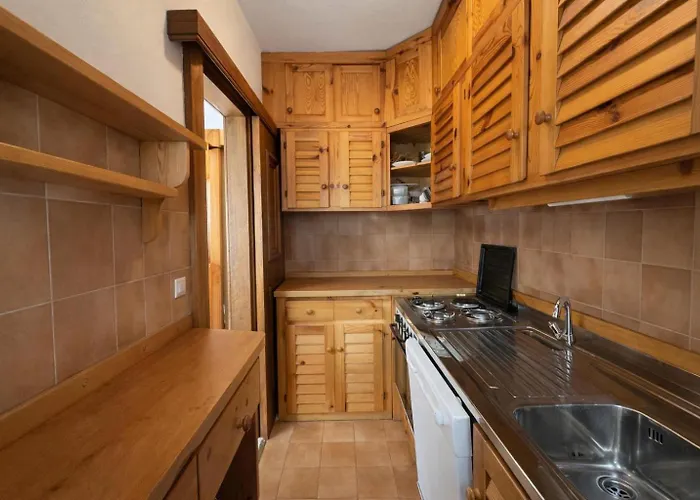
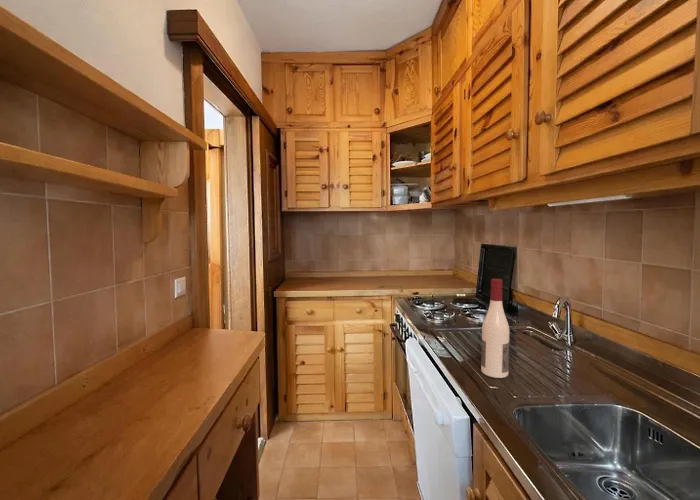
+ alcohol (495, 326)
